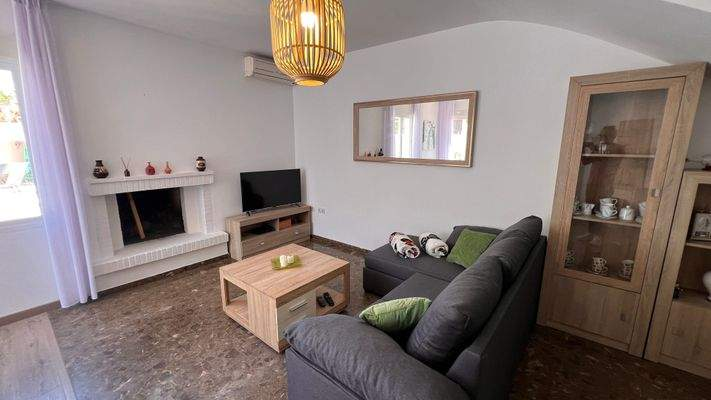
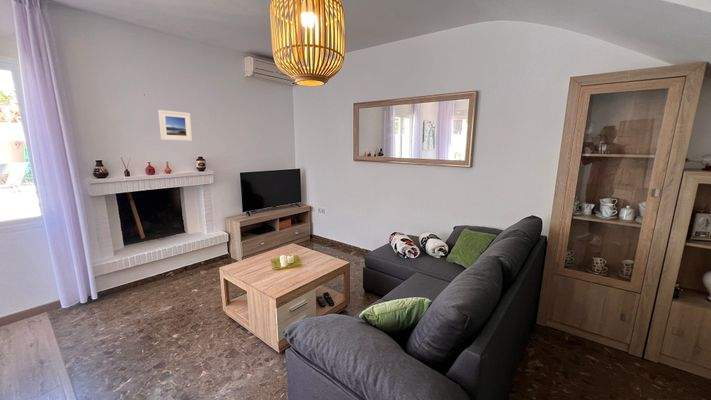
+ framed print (175, 126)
